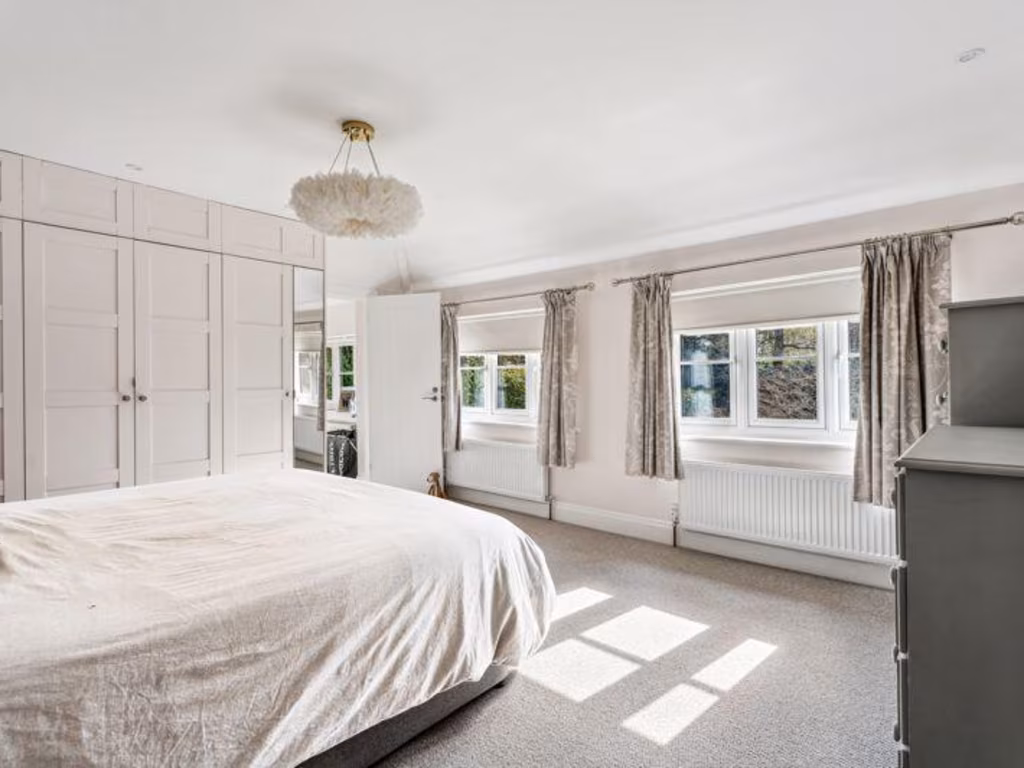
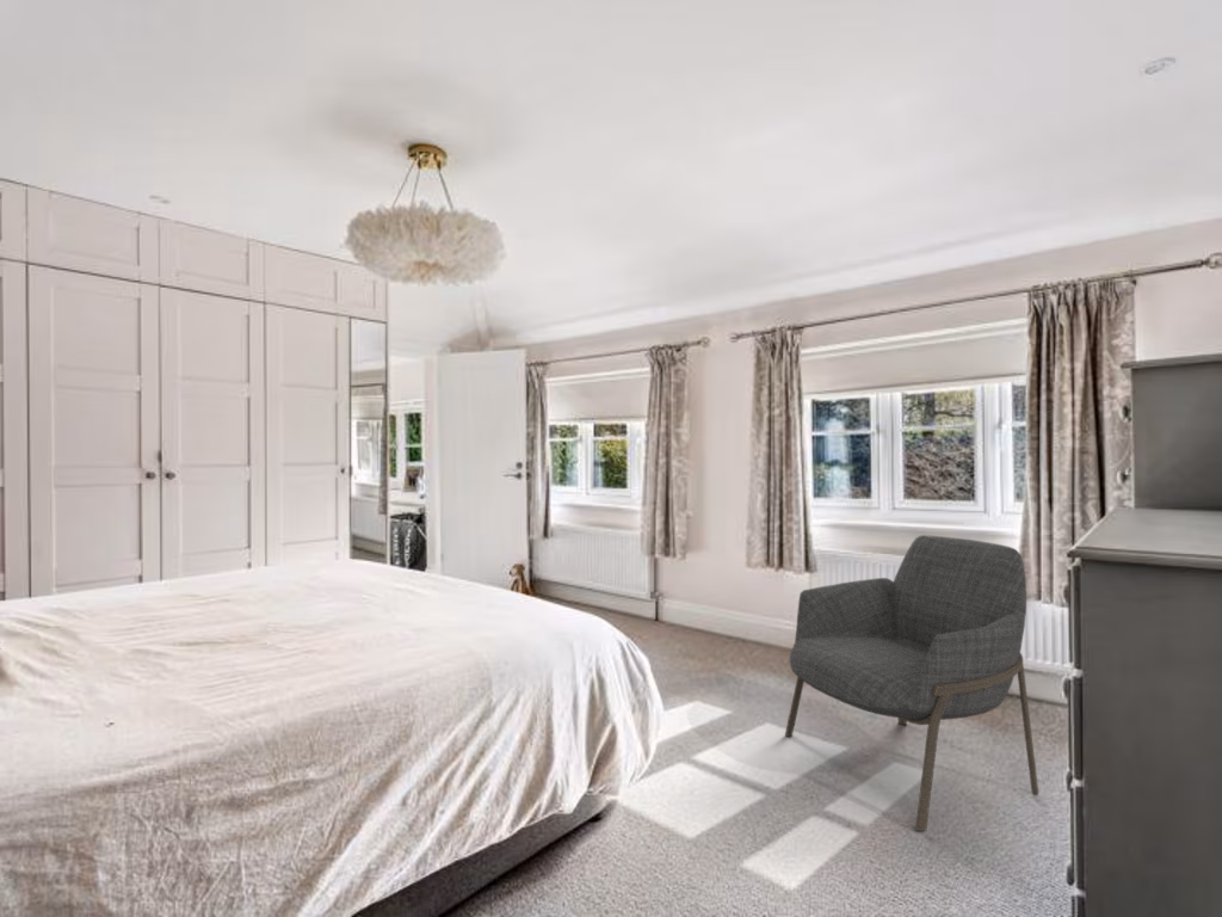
+ armchair (900, 654)
